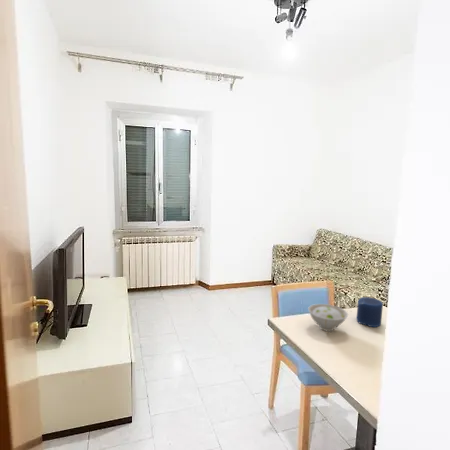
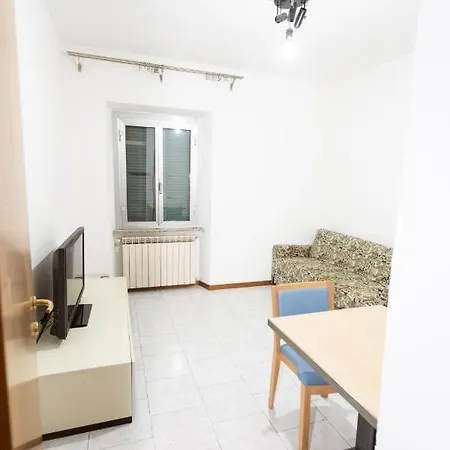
- candle (369, 311)
- bowl (327, 318)
